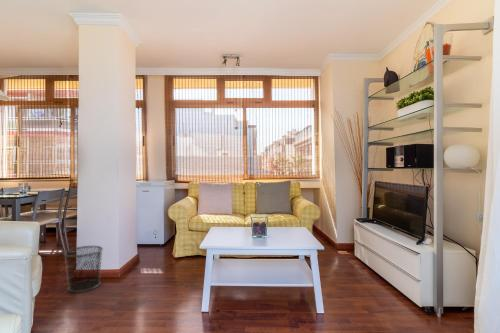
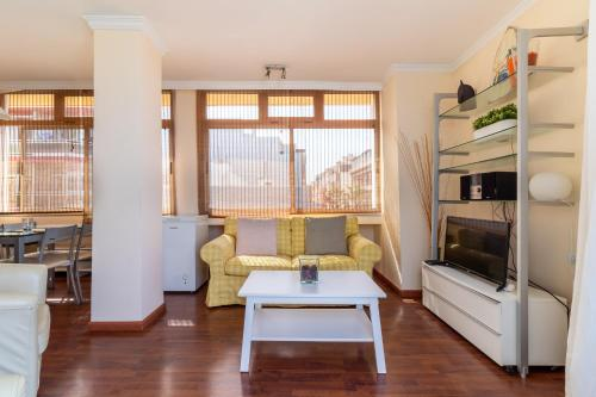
- waste bin (83, 268)
